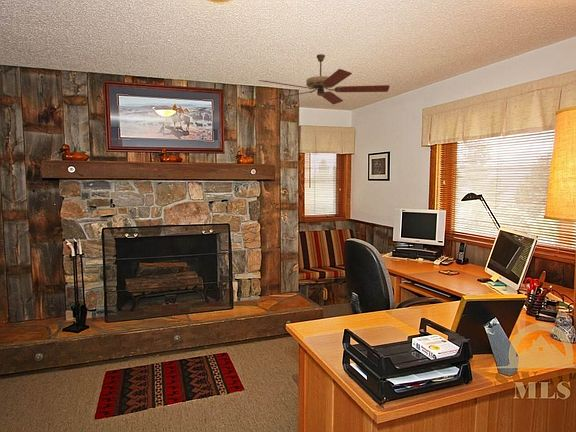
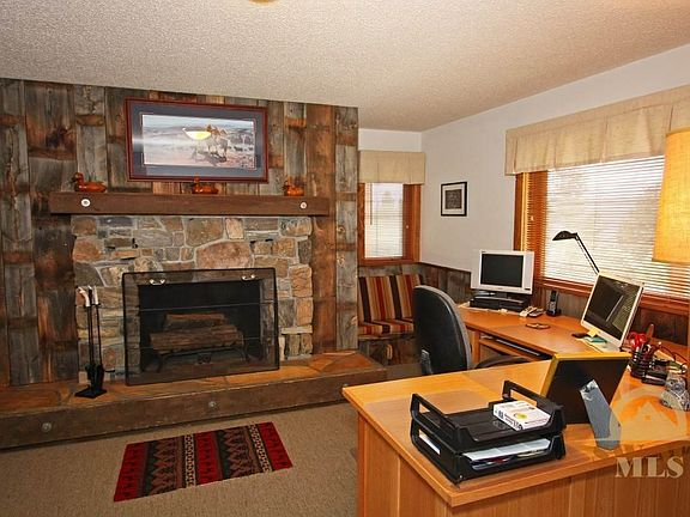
- ceiling fan (325, 76)
